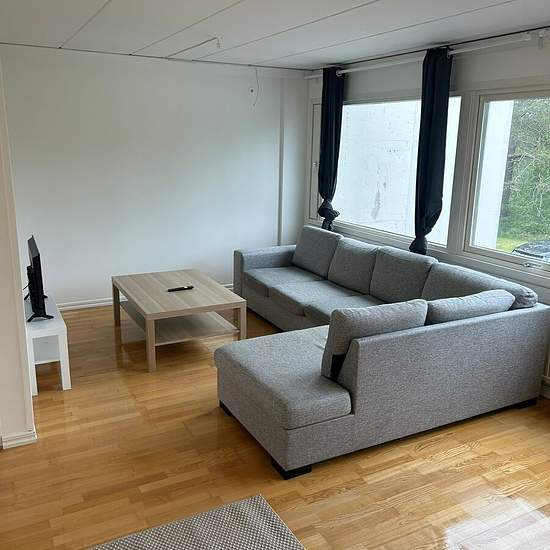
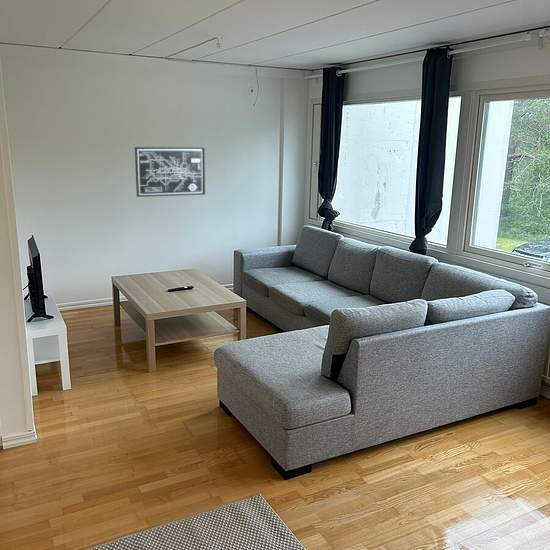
+ wall art (171, 171)
